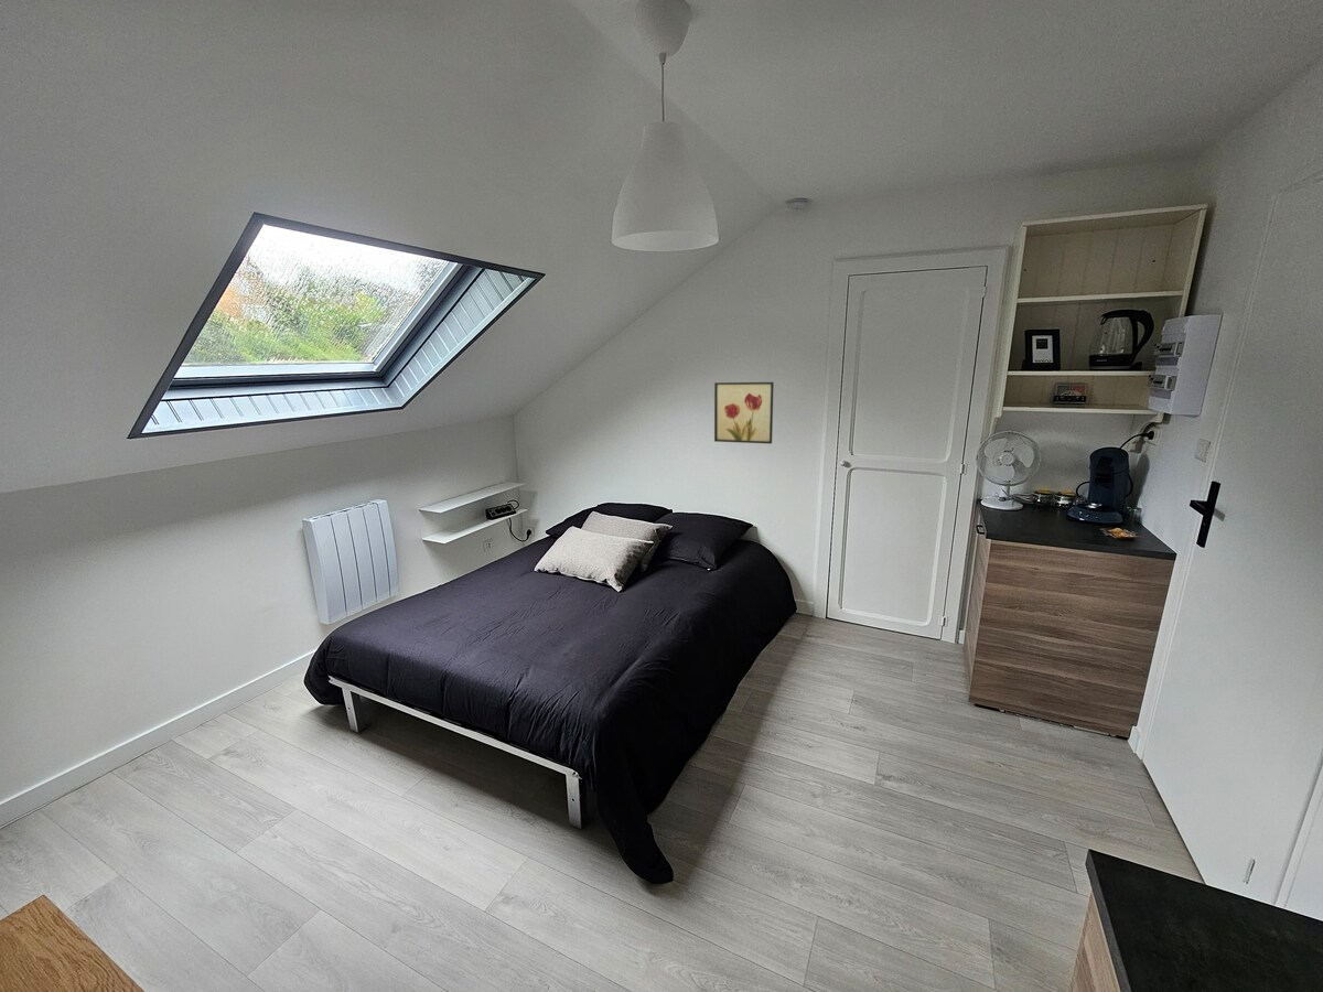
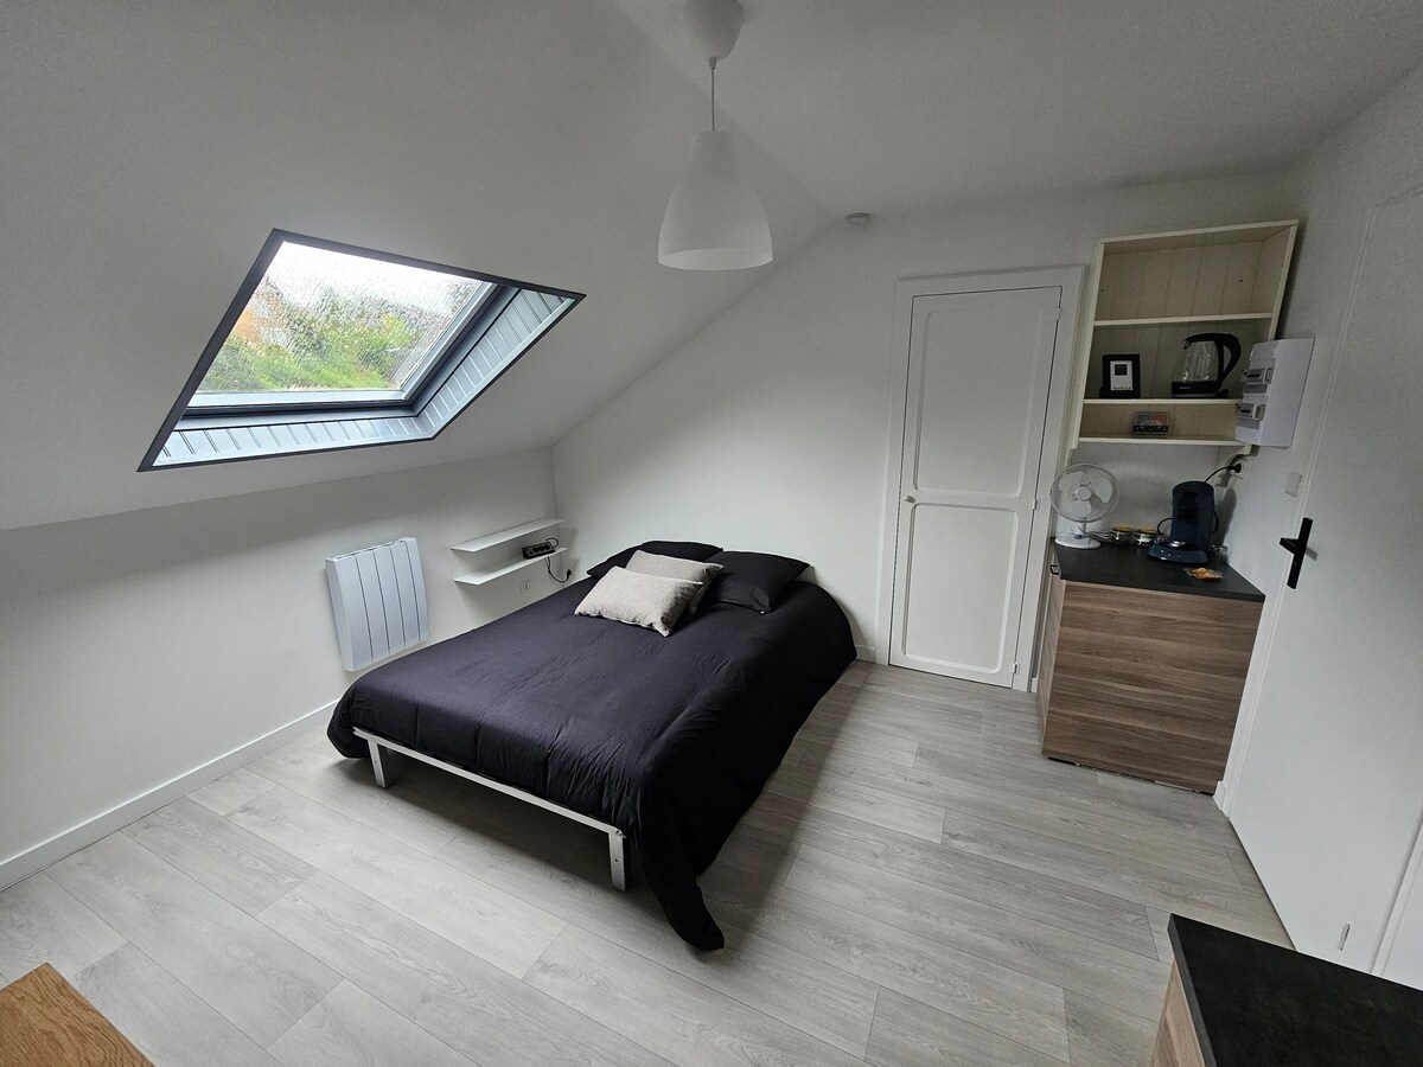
- wall art (743, 412)
